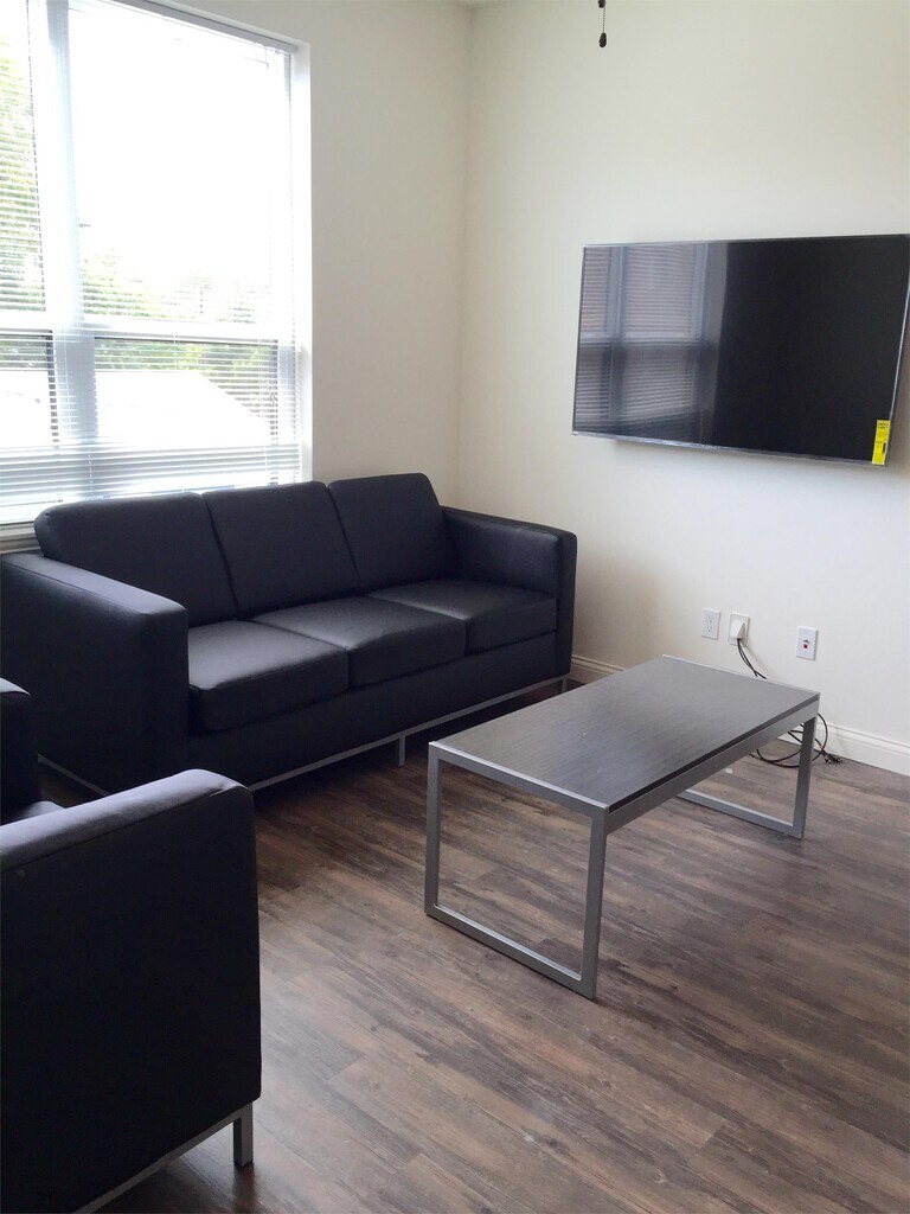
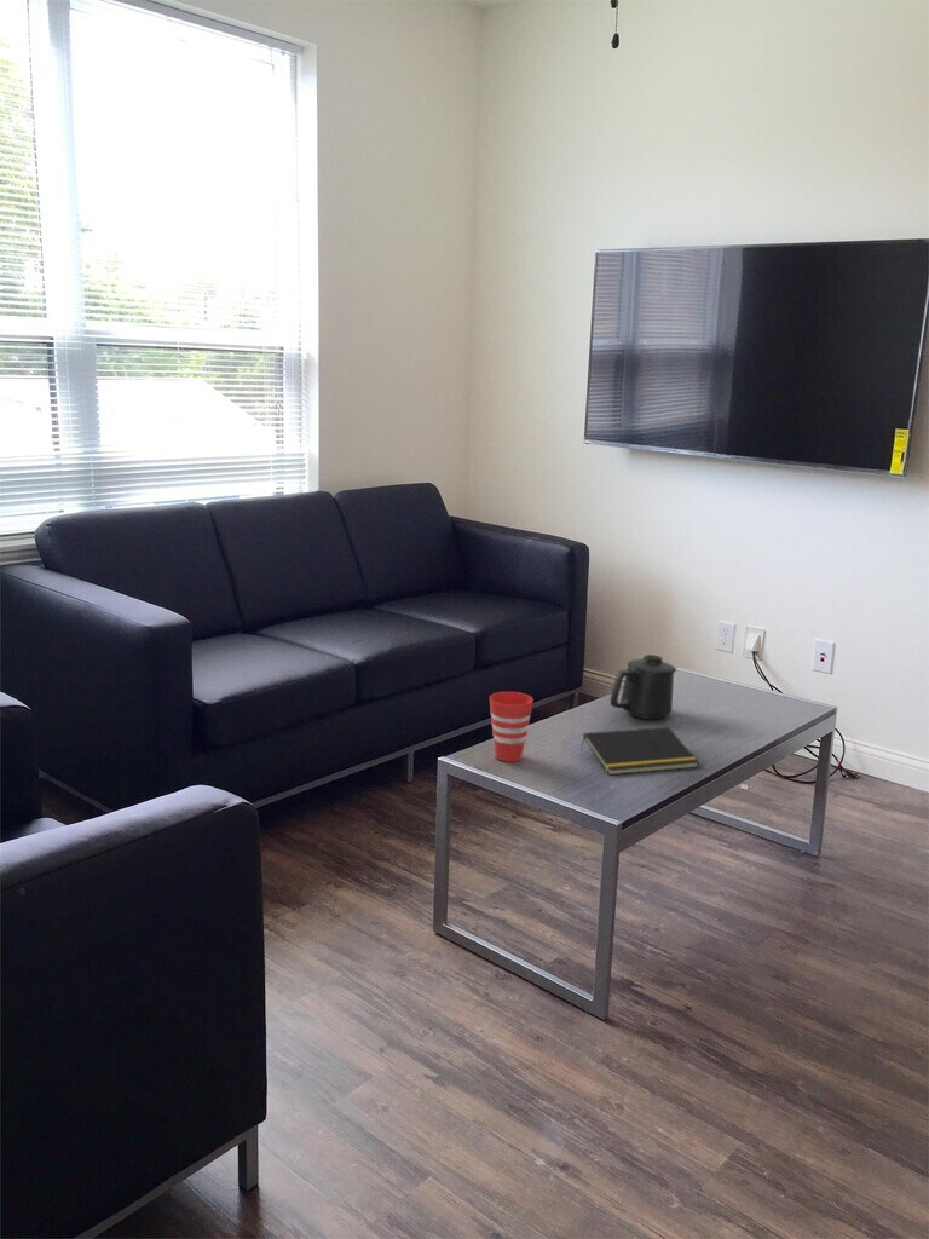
+ mug (645, 686)
+ notepad (640, 749)
+ cup (509, 727)
